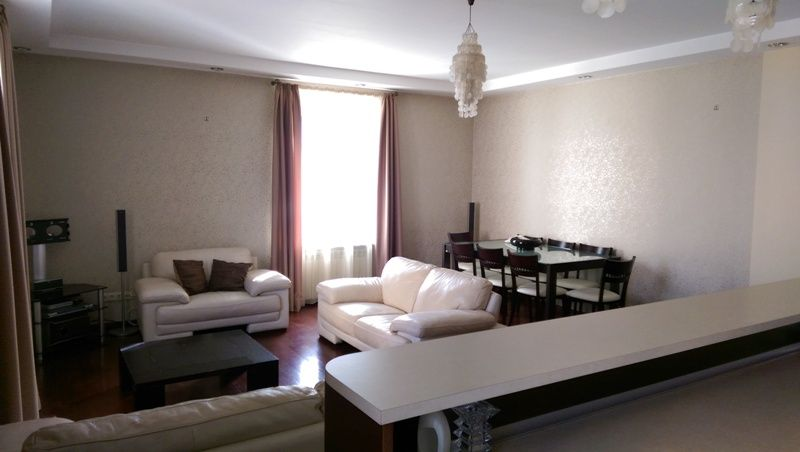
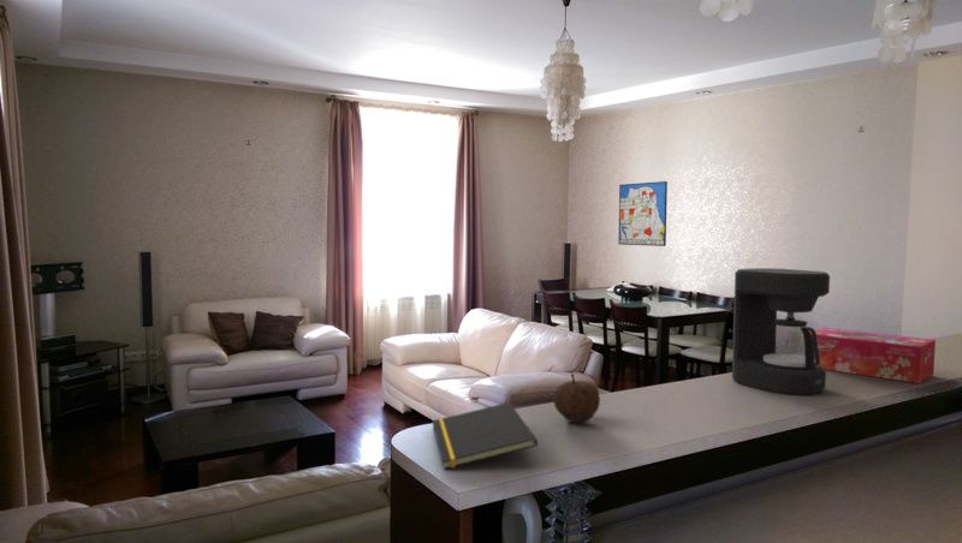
+ fruit (576, 396)
+ tissue box (868, 353)
+ coffee maker (780, 324)
+ notepad (480, 431)
+ wall art (641, 214)
